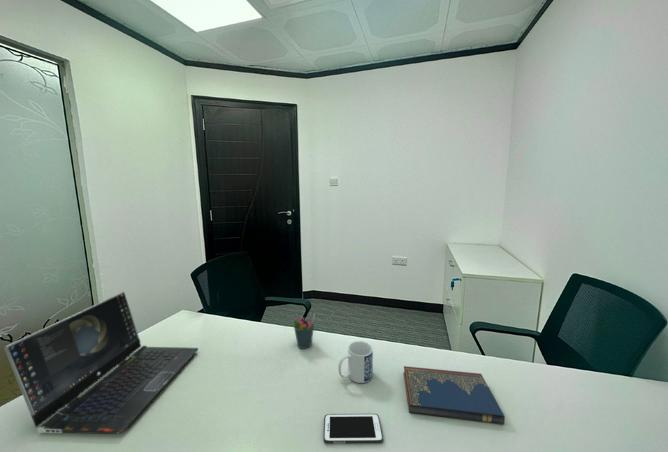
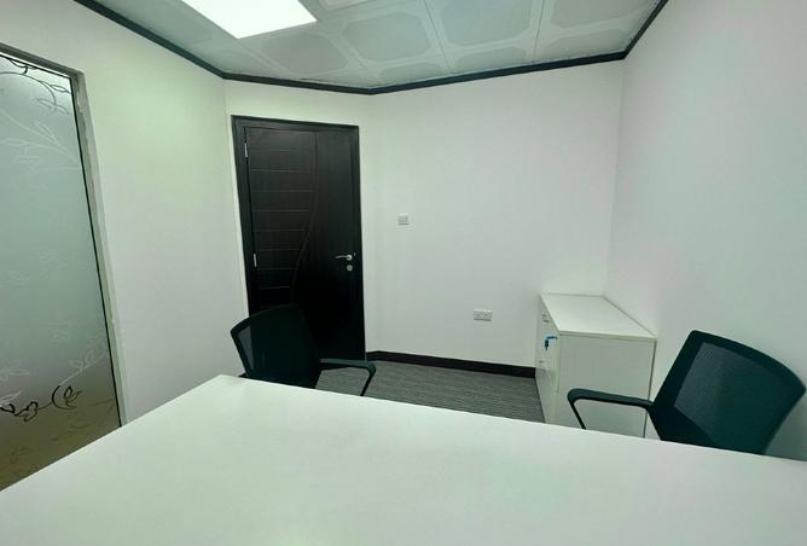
- pen holder (304, 329)
- hardcover book (447, 391)
- cell phone (352, 428)
- mug (355, 363)
- laptop computer (122, 350)
